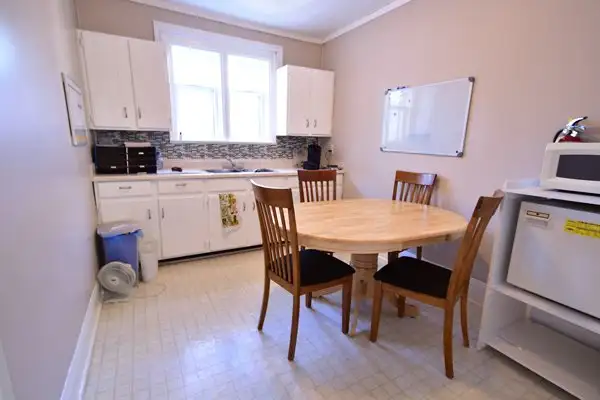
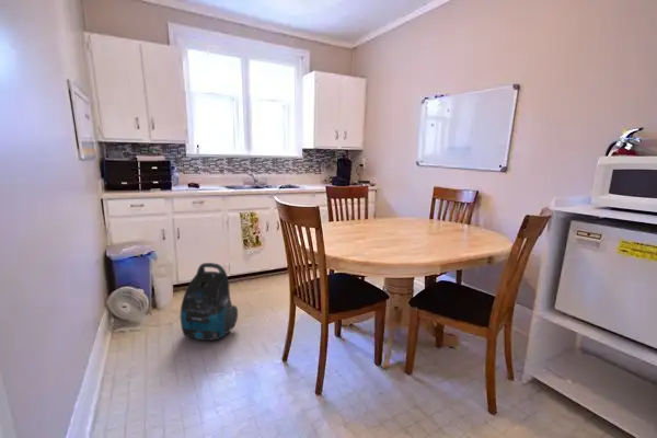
+ vacuum cleaner (206, 300)
